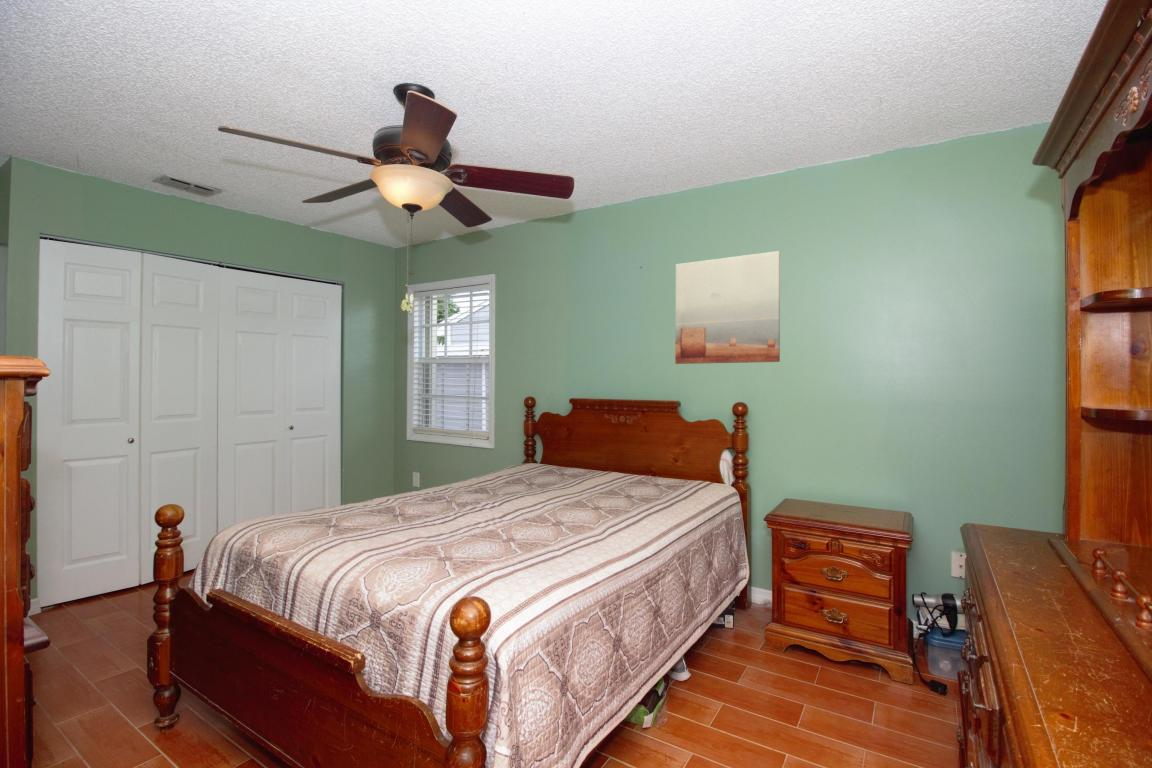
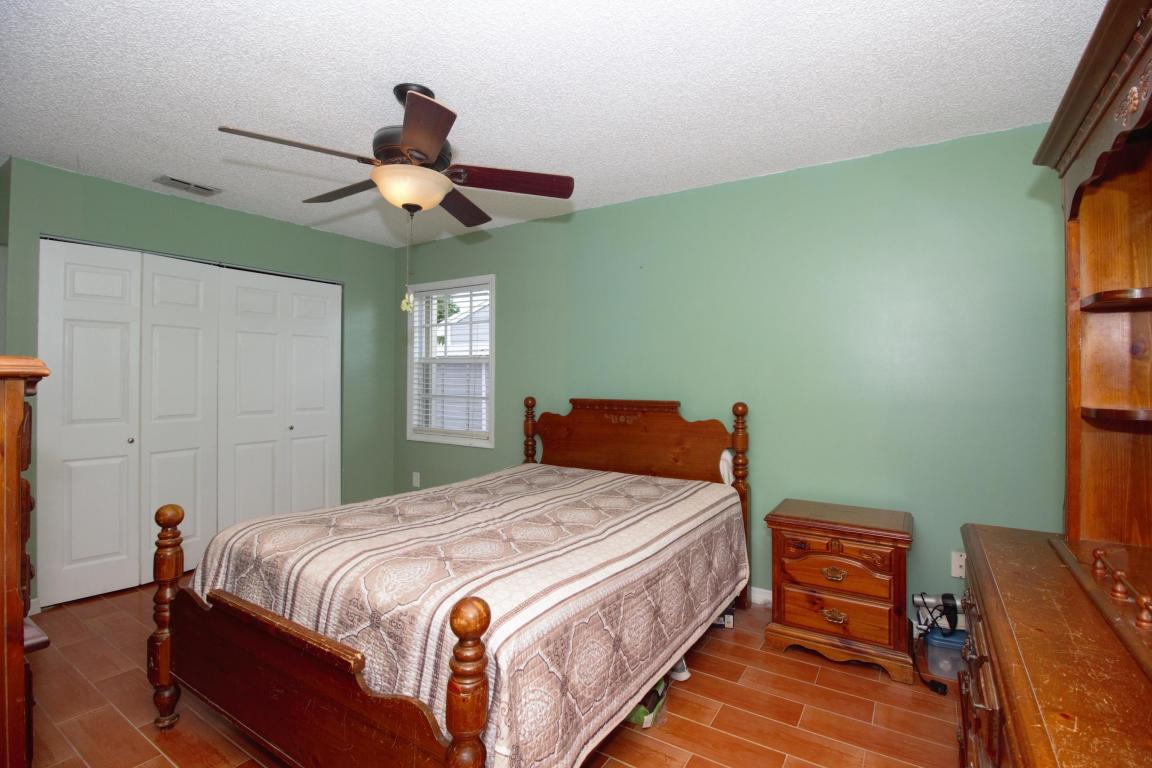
- wall art (725, 310)
